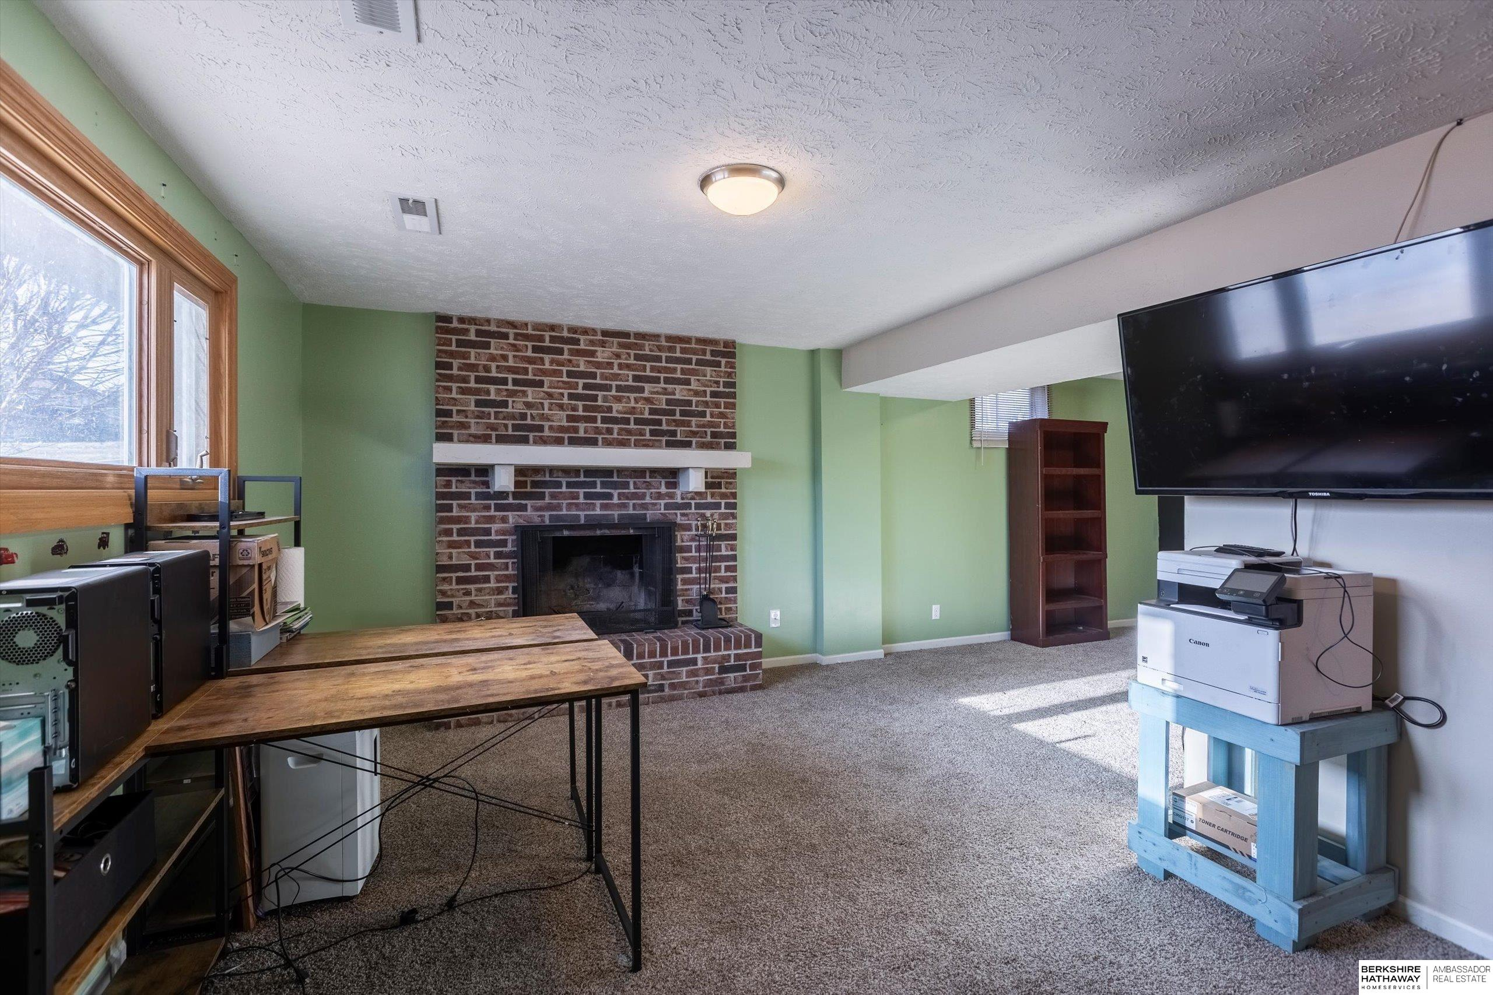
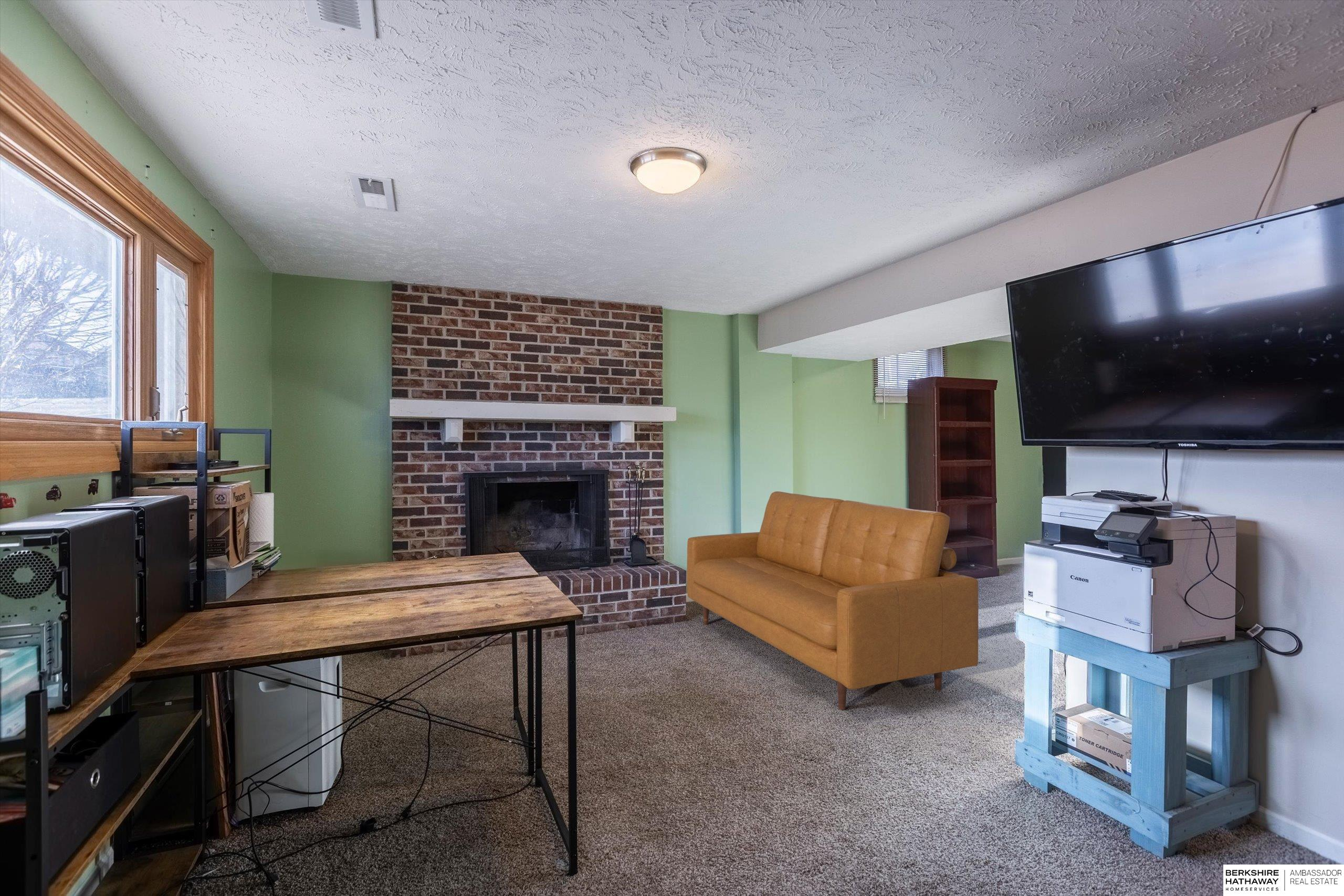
+ sofa (806, 576)
